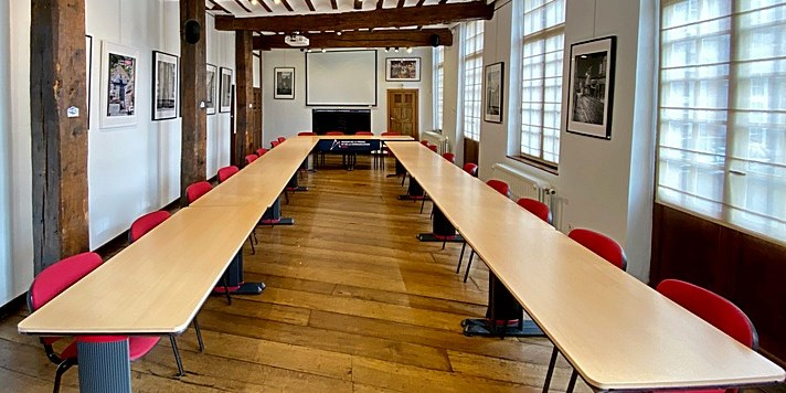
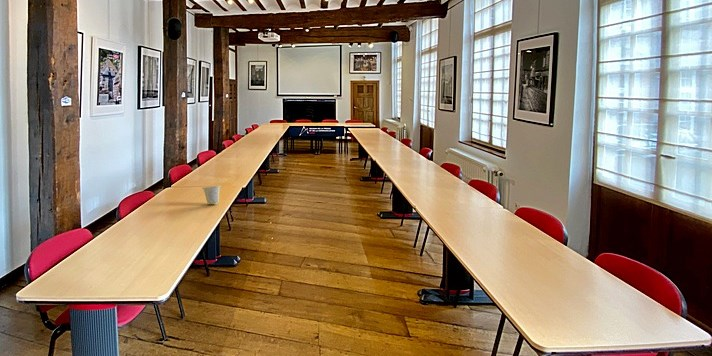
+ cup (211, 194)
